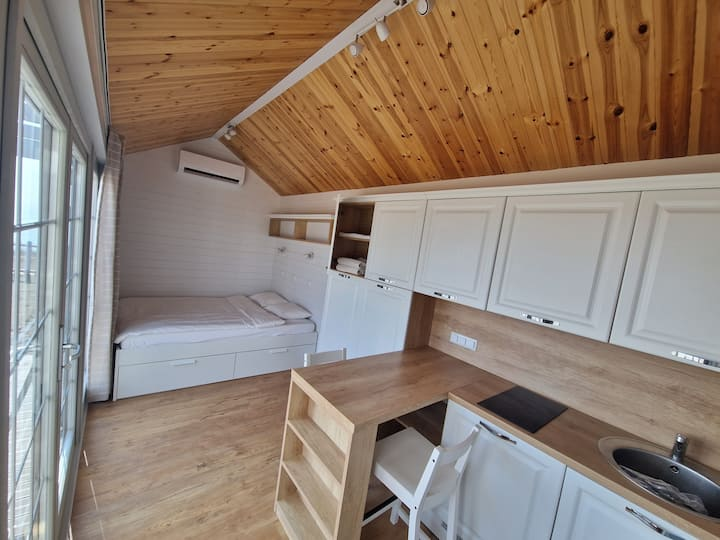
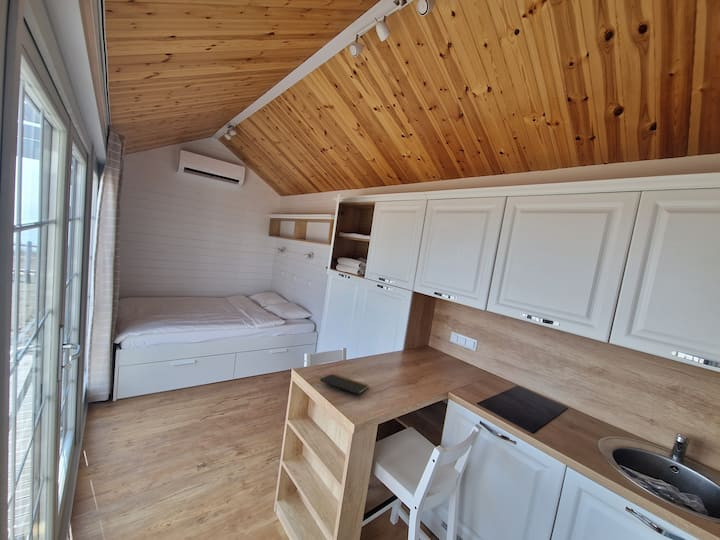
+ notepad (345, 383)
